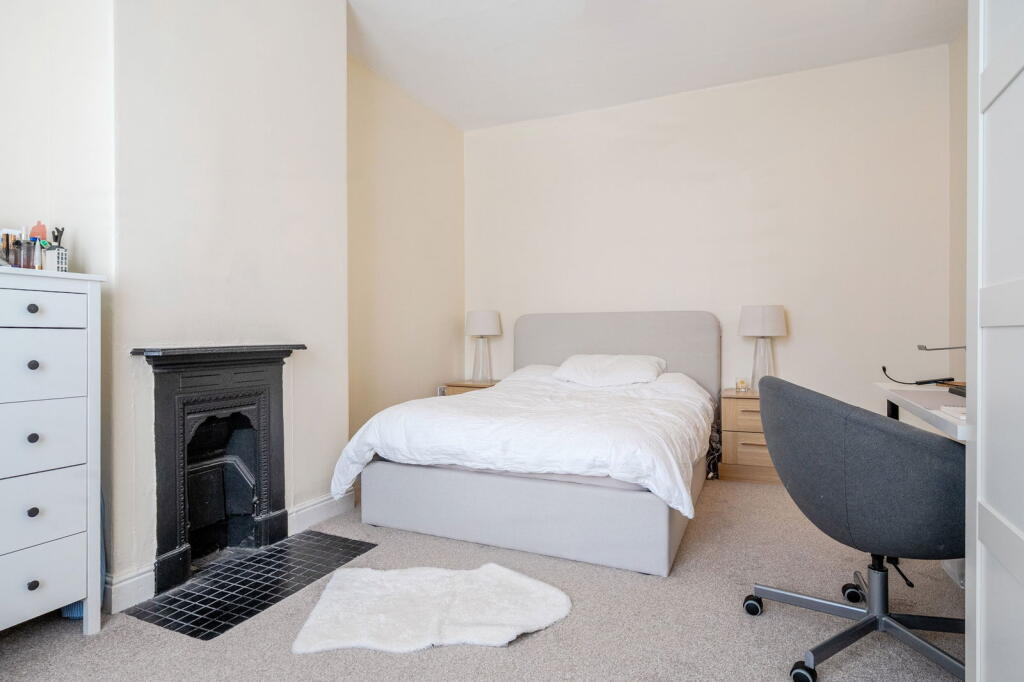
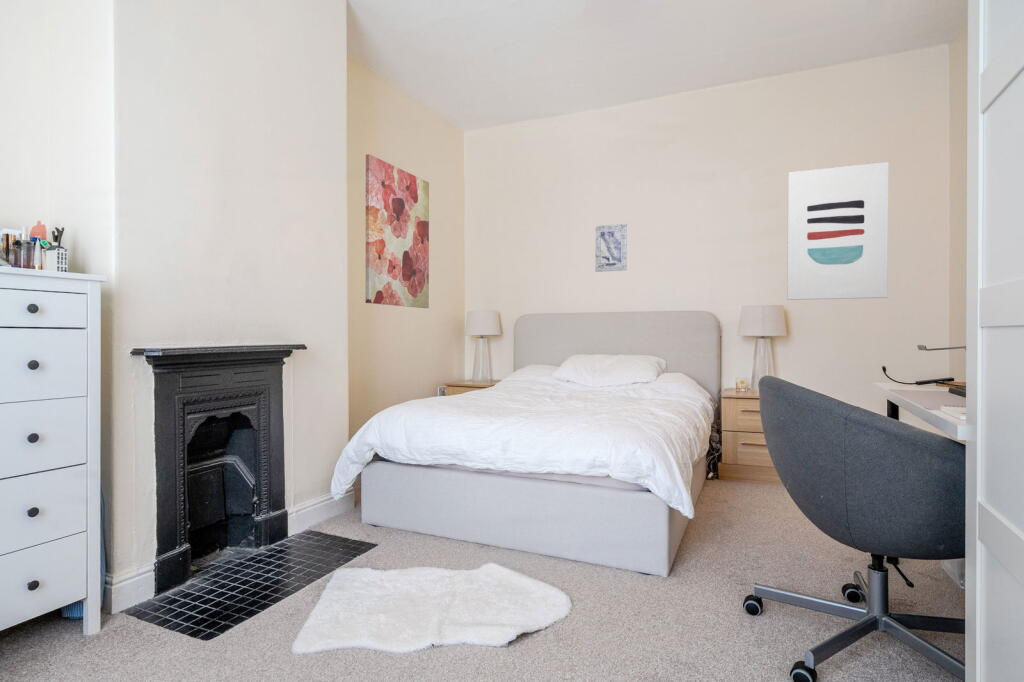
+ wall art (611, 247)
+ wall art (399, 237)
+ wall art (836, 233)
